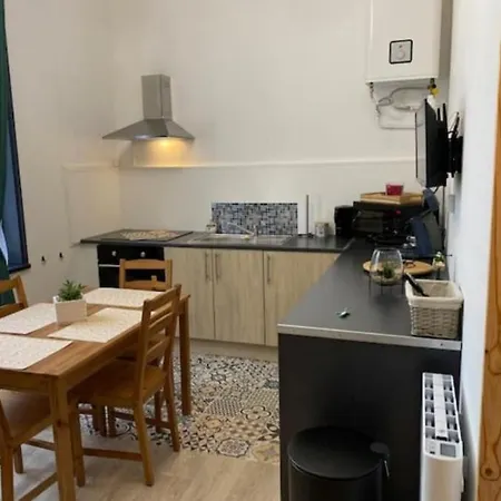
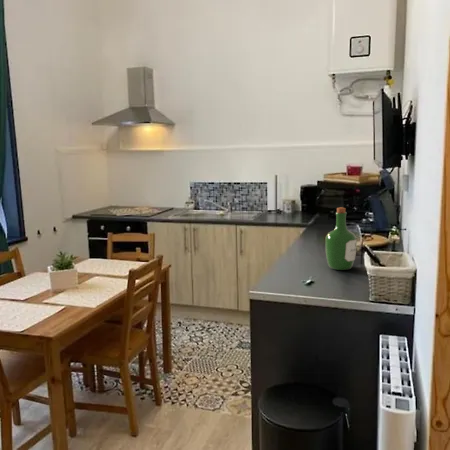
+ wine bottle (340, 237)
